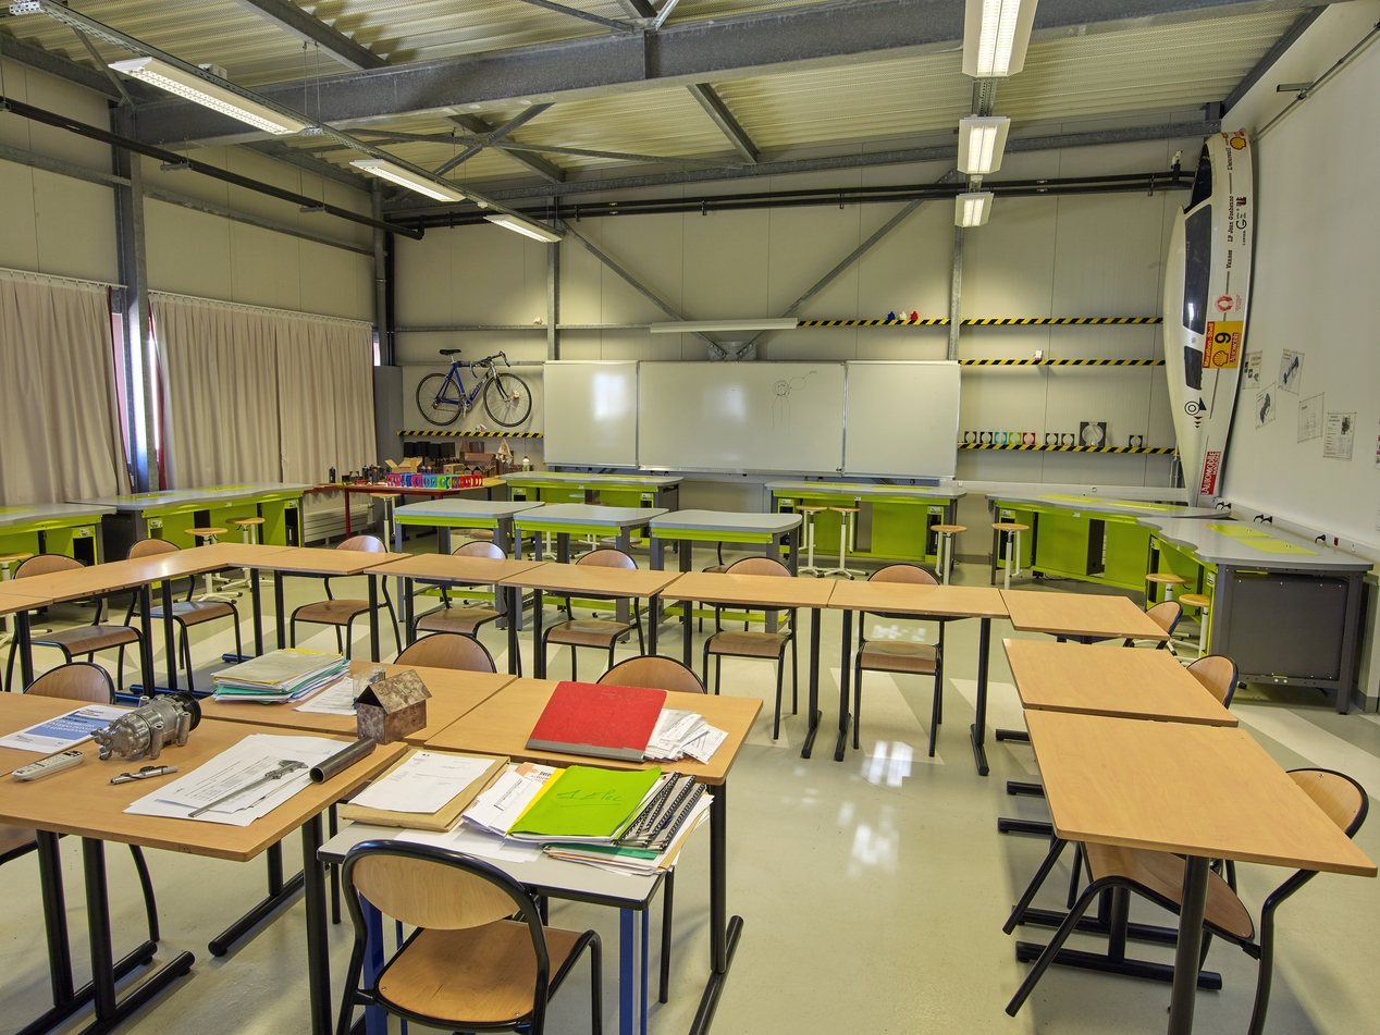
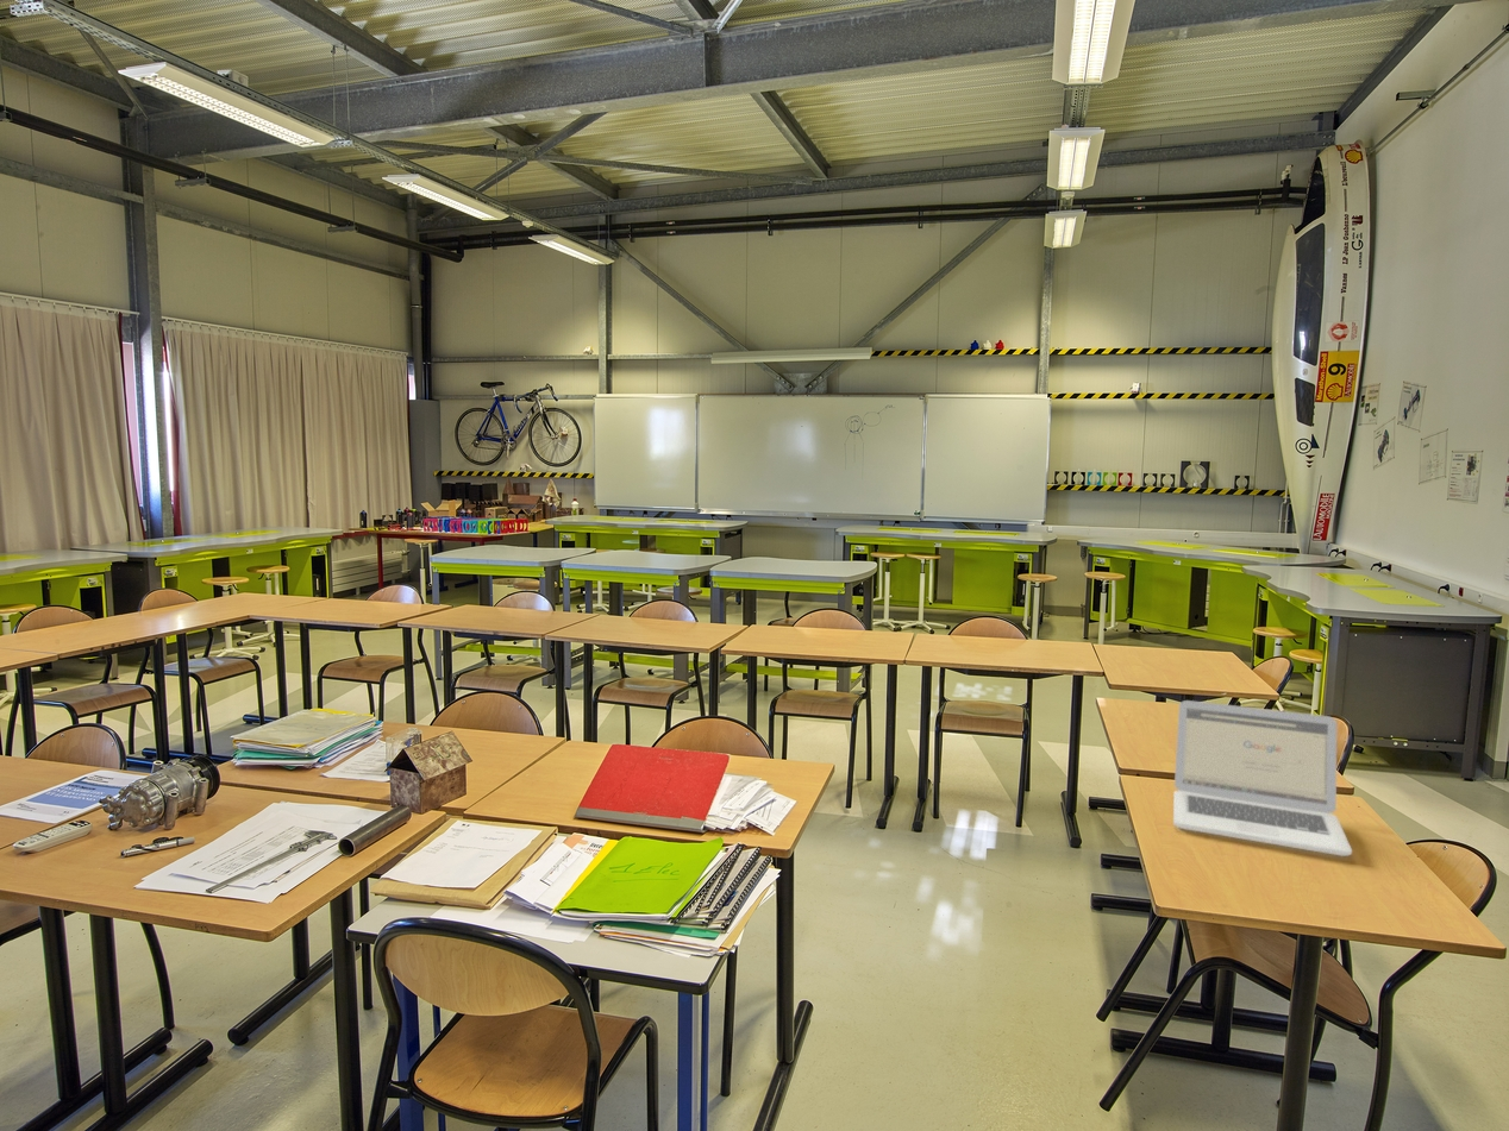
+ laptop (1257, 772)
